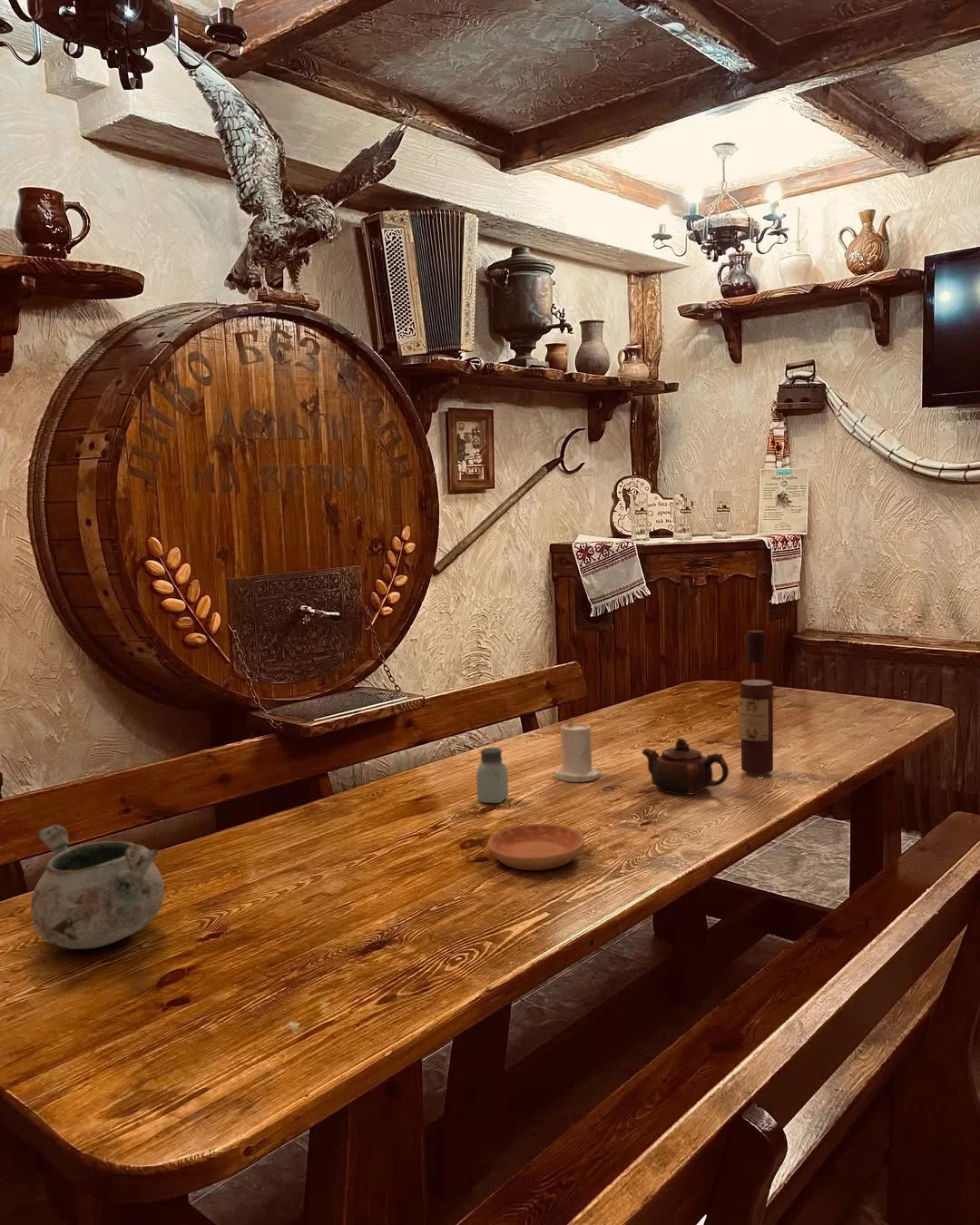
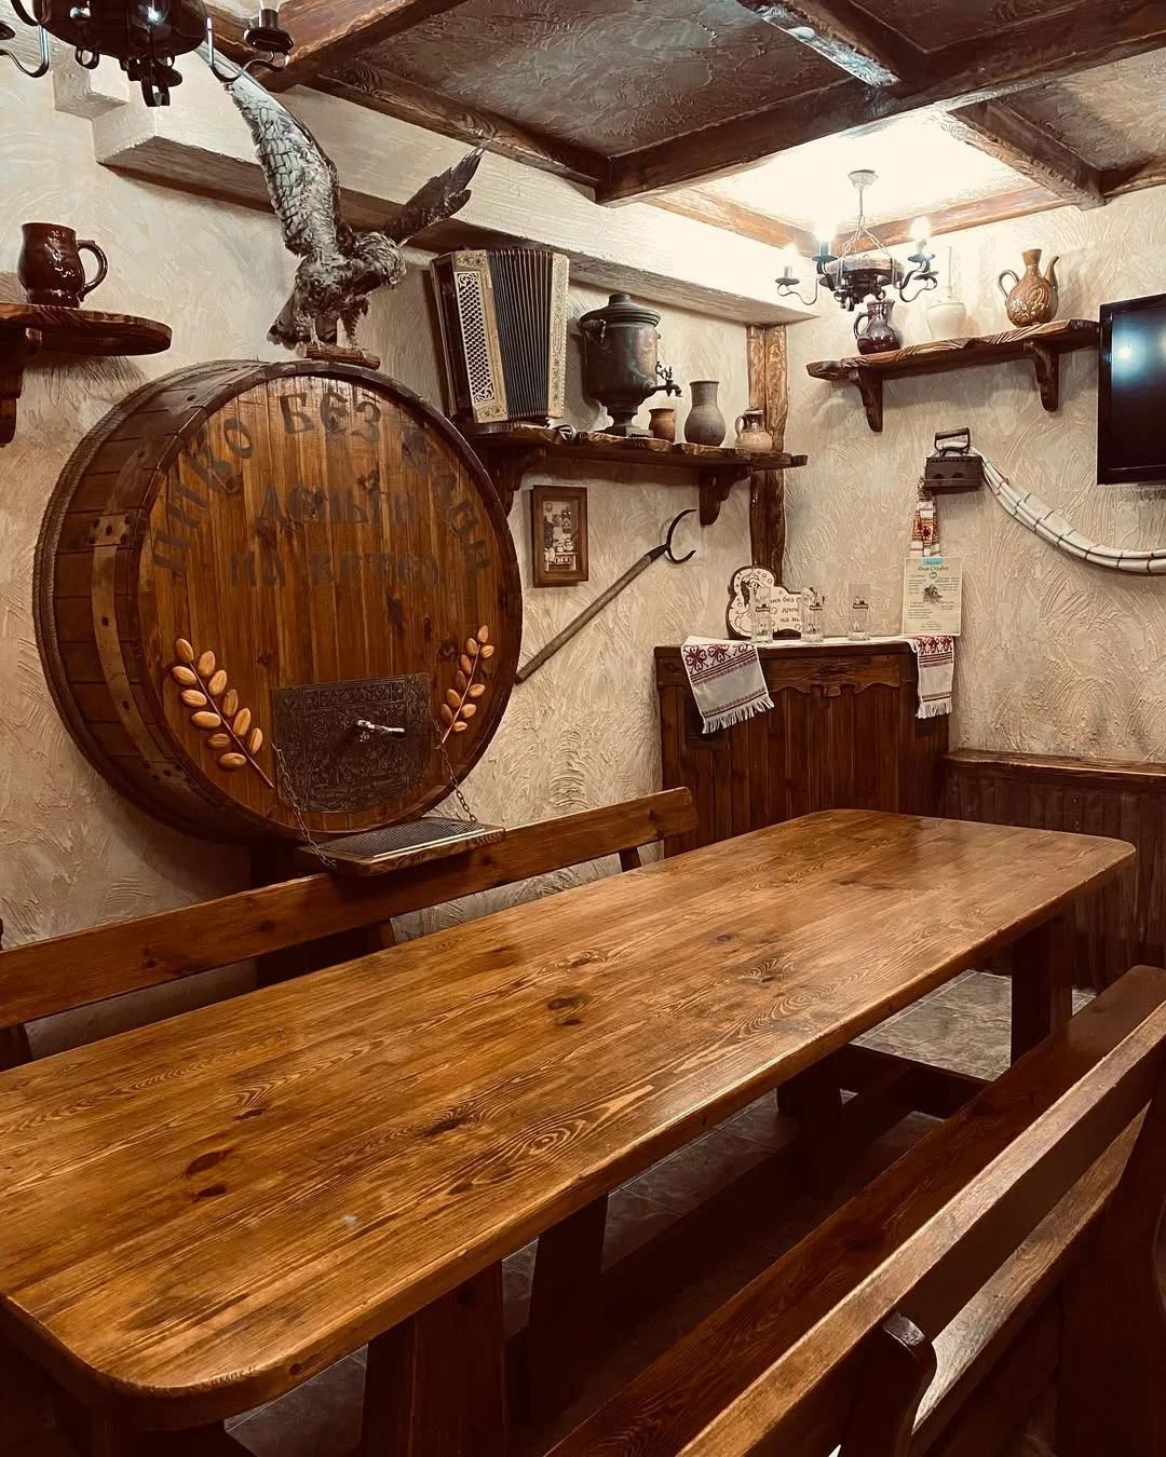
- teapot (684, 763)
- wine bottle (756, 702)
- saltshaker (492, 774)
- decorative bowl (95, 885)
- saucer (536, 848)
- candle (576, 747)
